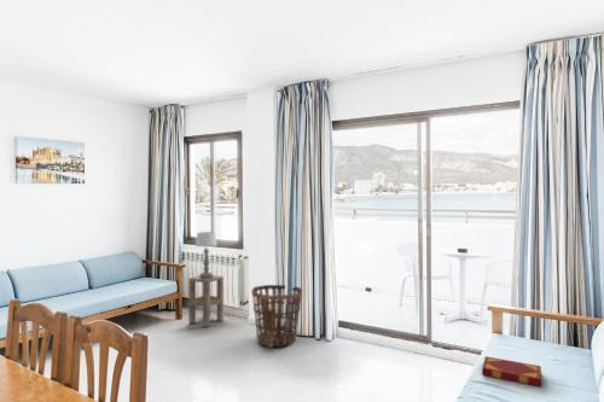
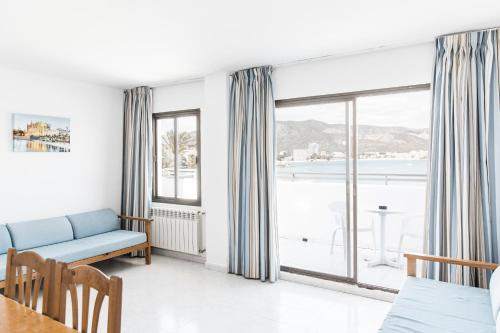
- basket (277, 314)
- side table (205, 299)
- hardback book (511, 369)
- table lamp (205, 254)
